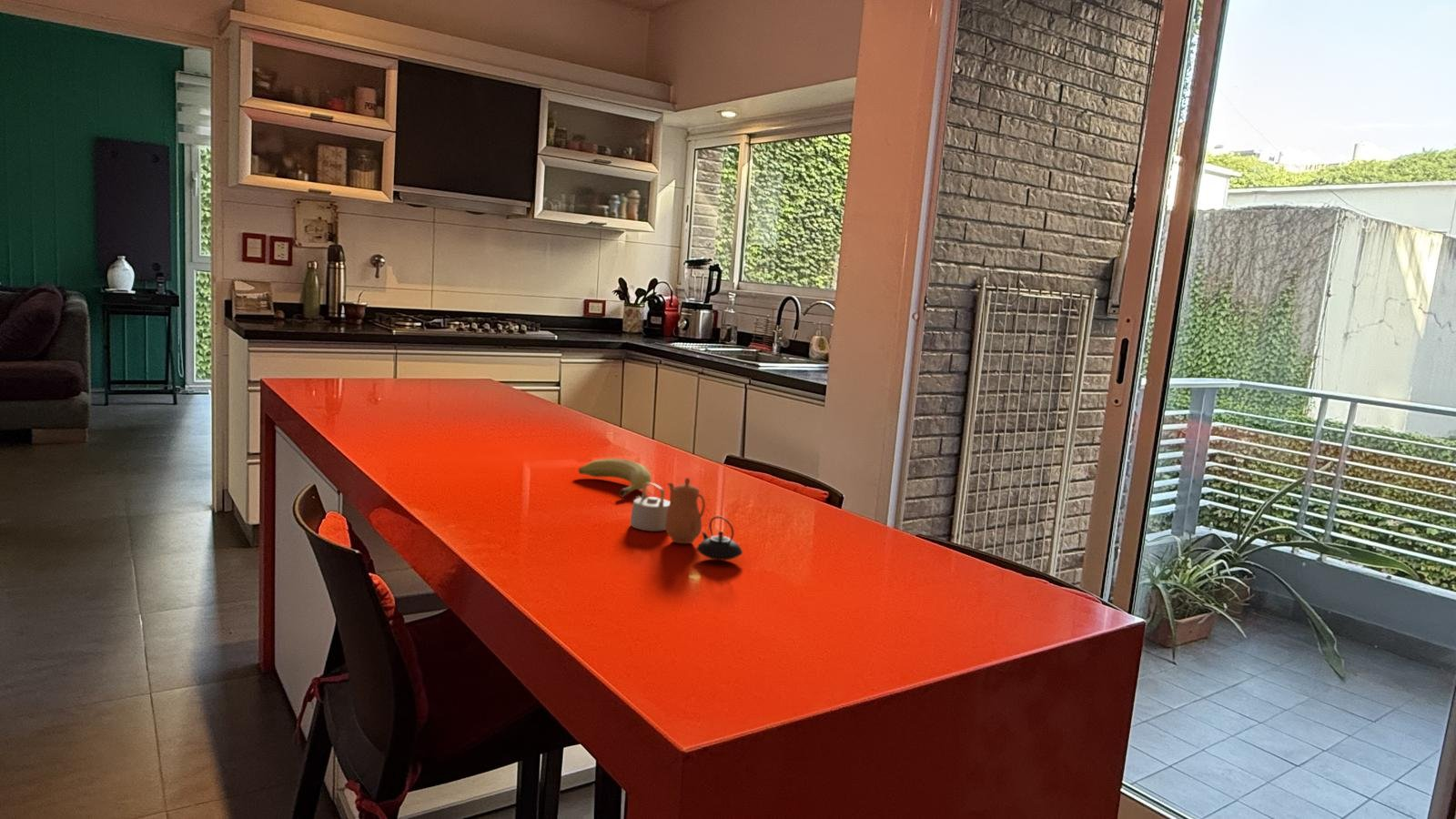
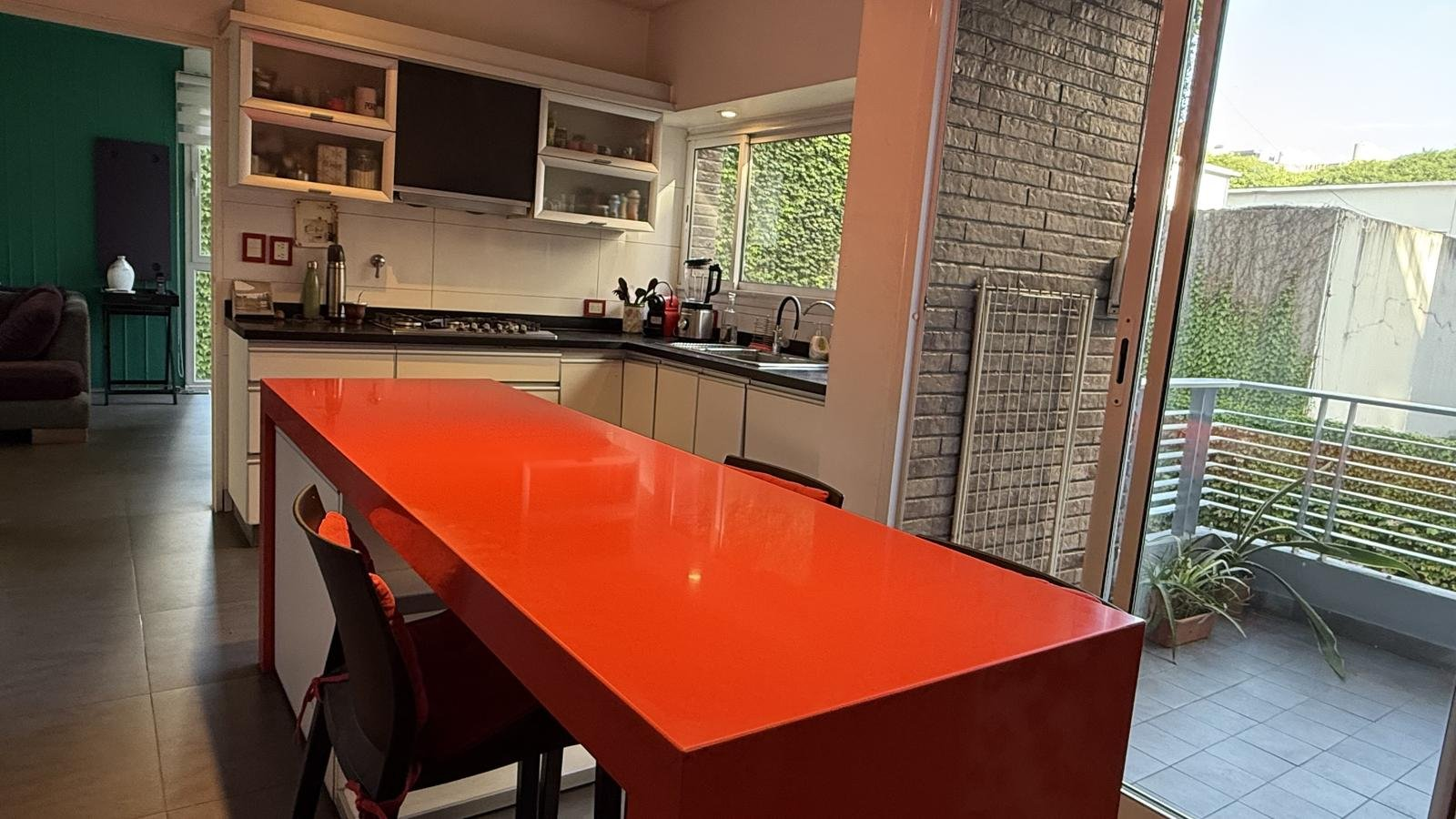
- teapot (682, 508)
- fruit (620, 474)
